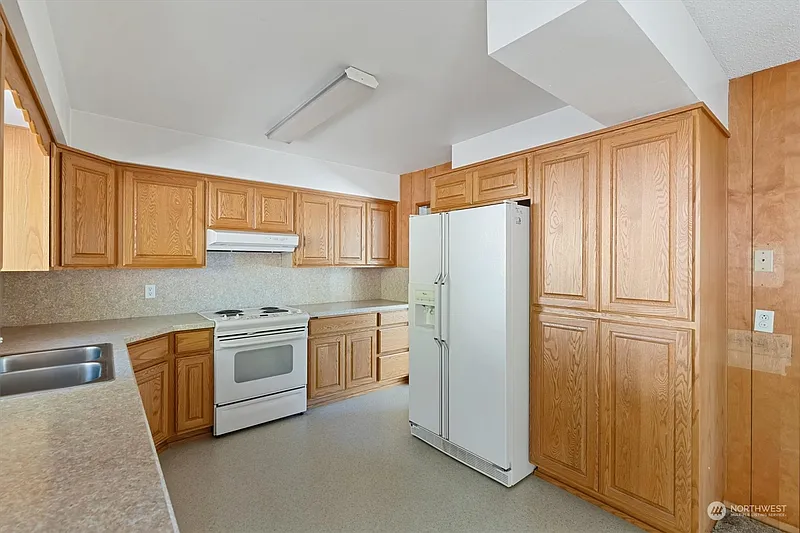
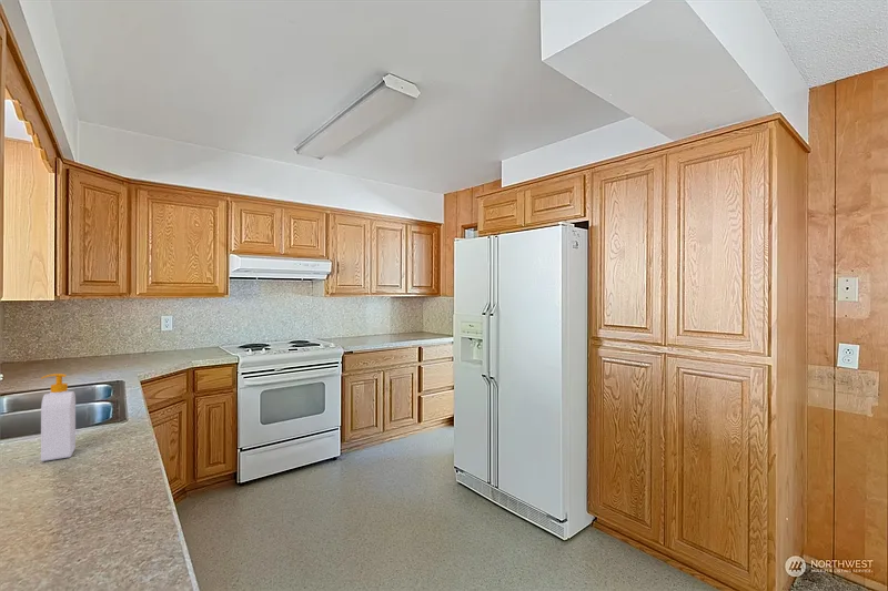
+ soap bottle (57, 414)
